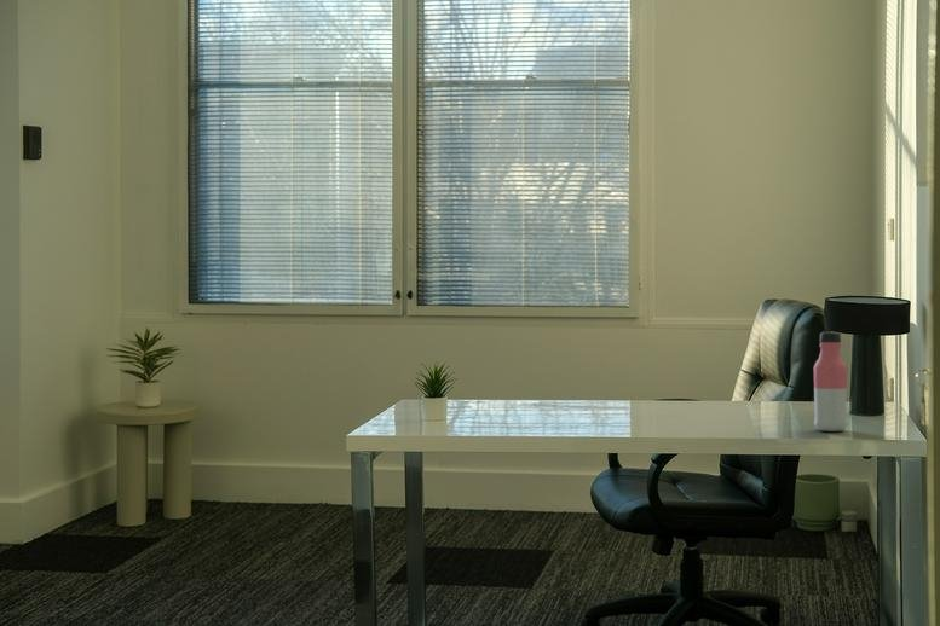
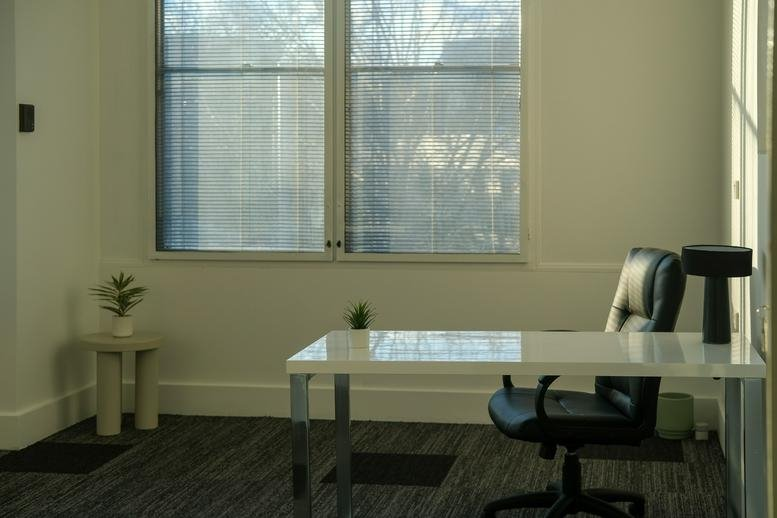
- water bottle (830, 381)
